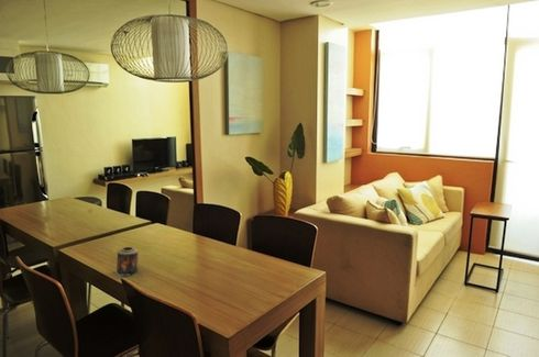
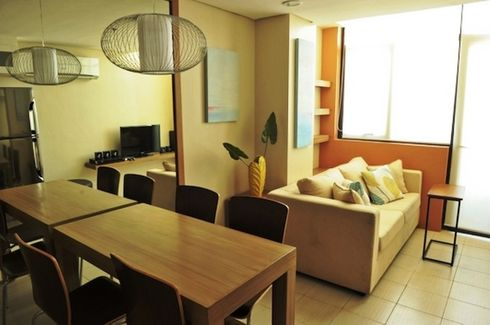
- candle (124, 260)
